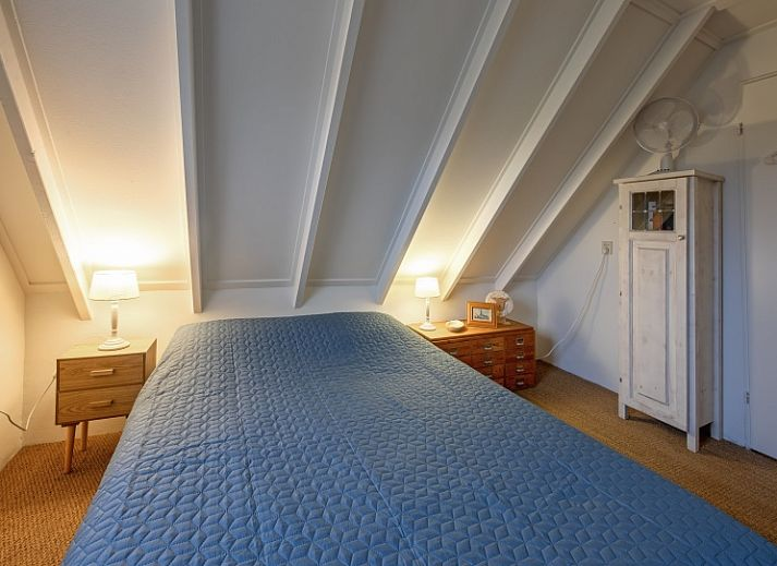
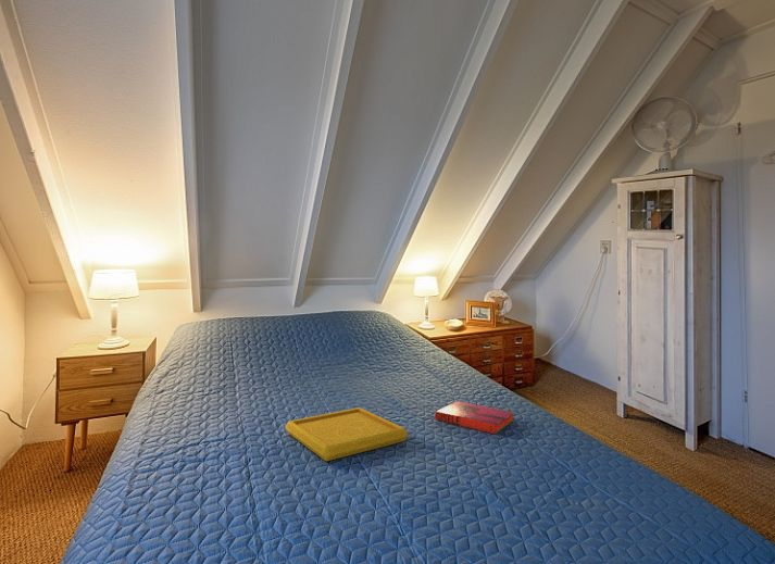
+ hardback book (474, 415)
+ serving tray (345, 430)
